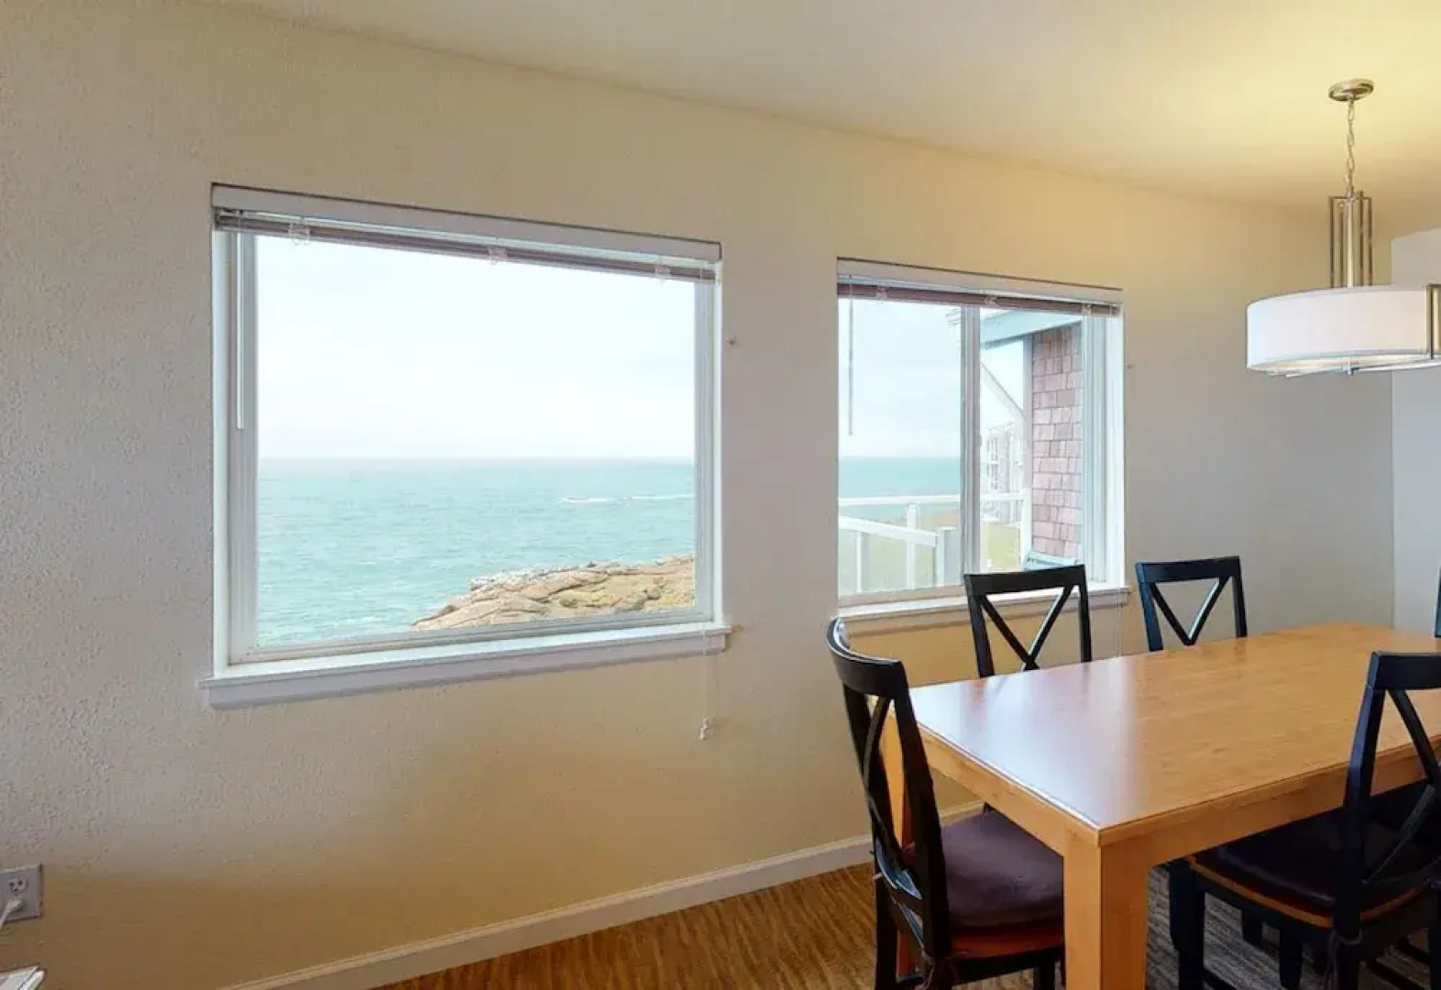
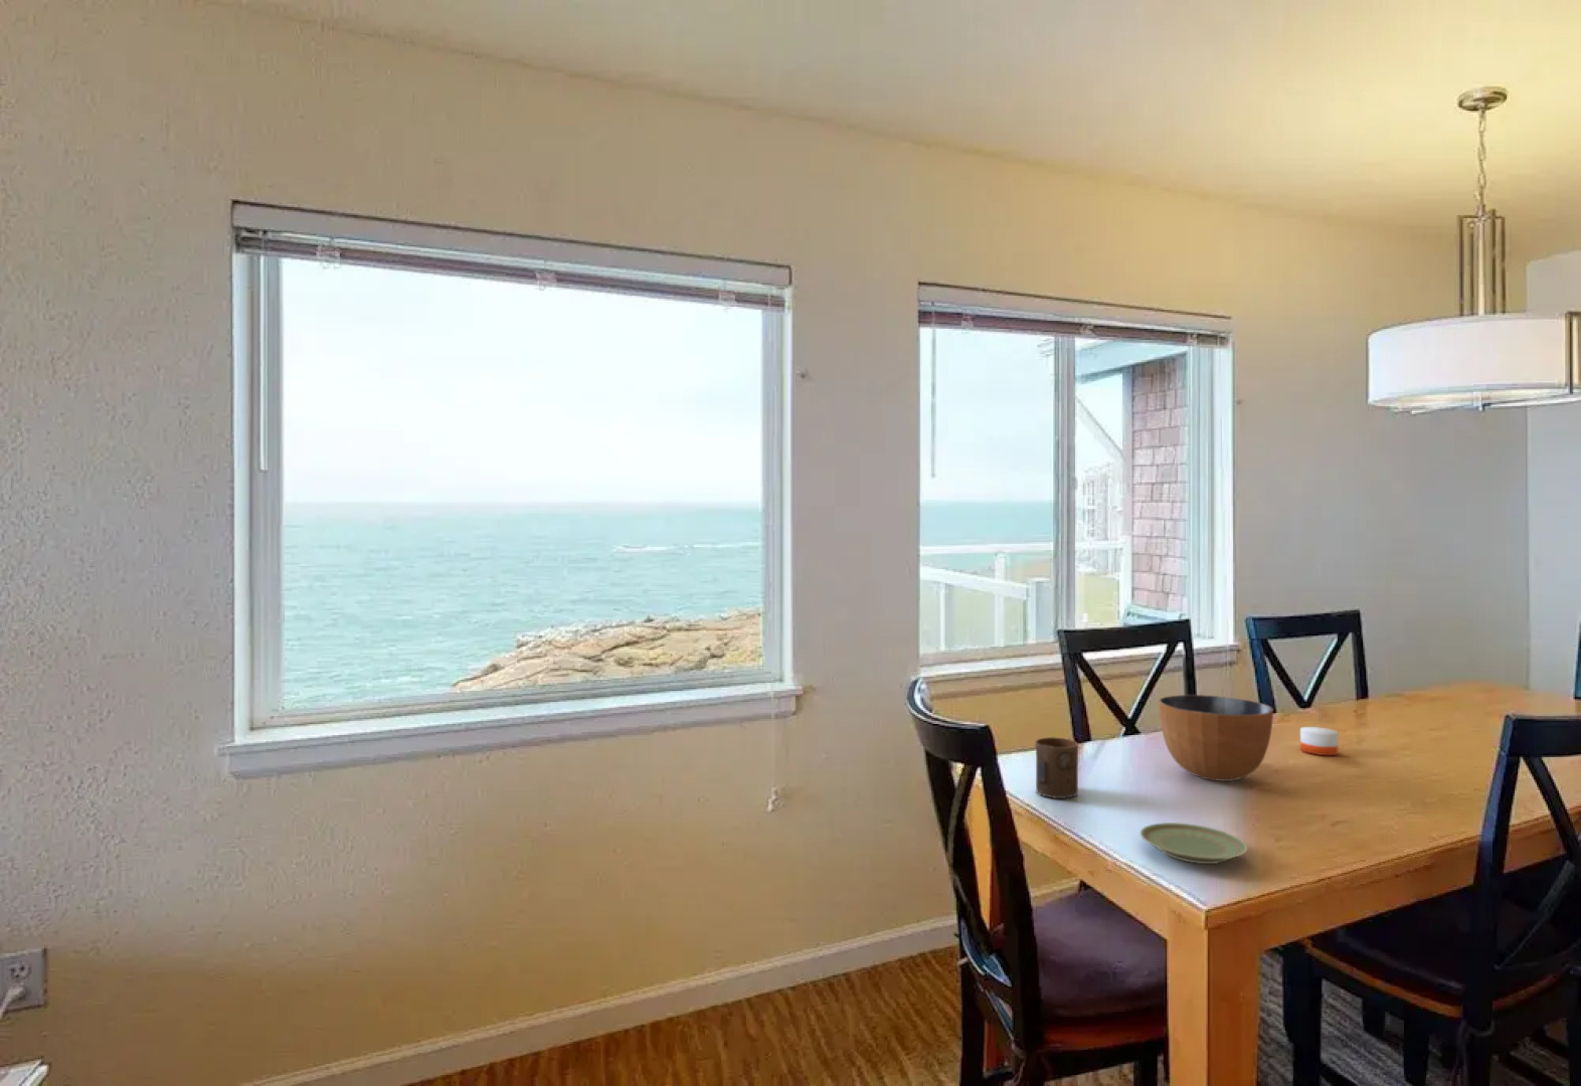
+ candle (1319, 729)
+ cup (1055, 766)
+ plate (1192, 845)
+ bowl (1213, 739)
